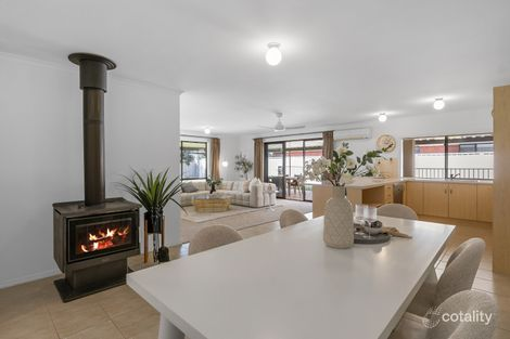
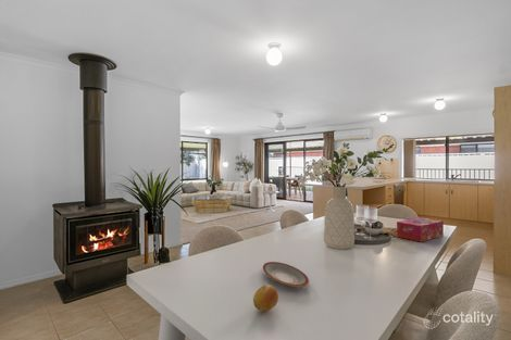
+ fruit (265, 298)
+ tissue box (420, 228)
+ plate (284, 275)
